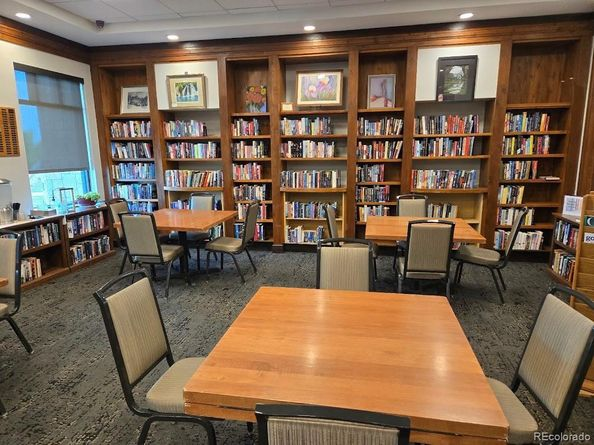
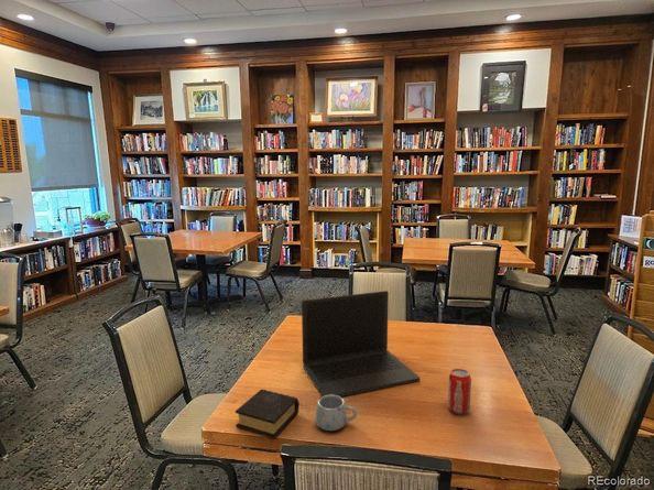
+ beverage can (459, 391)
+ laptop (359, 339)
+ book (269, 411)
+ mug (336, 413)
